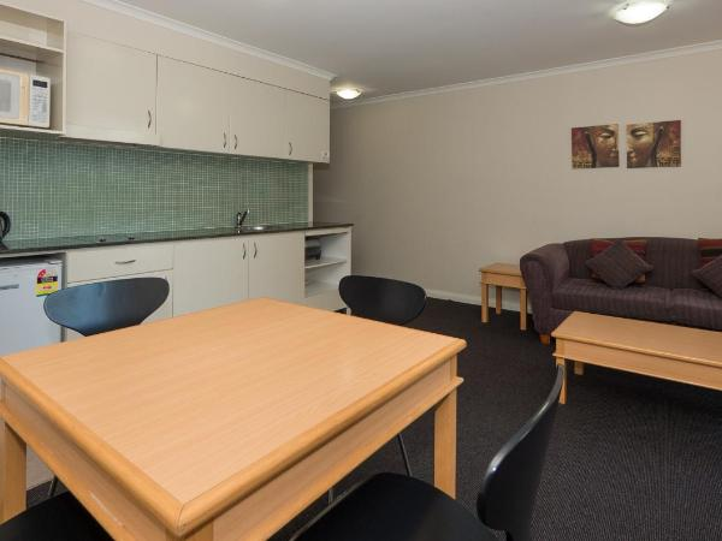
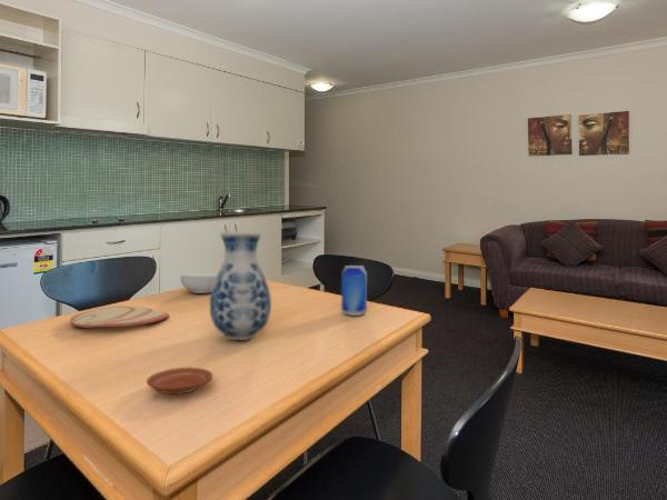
+ plate (121, 313)
+ cereal bowl (202, 282)
+ plate (180, 383)
+ beer can (354, 289)
+ vase (240, 286)
